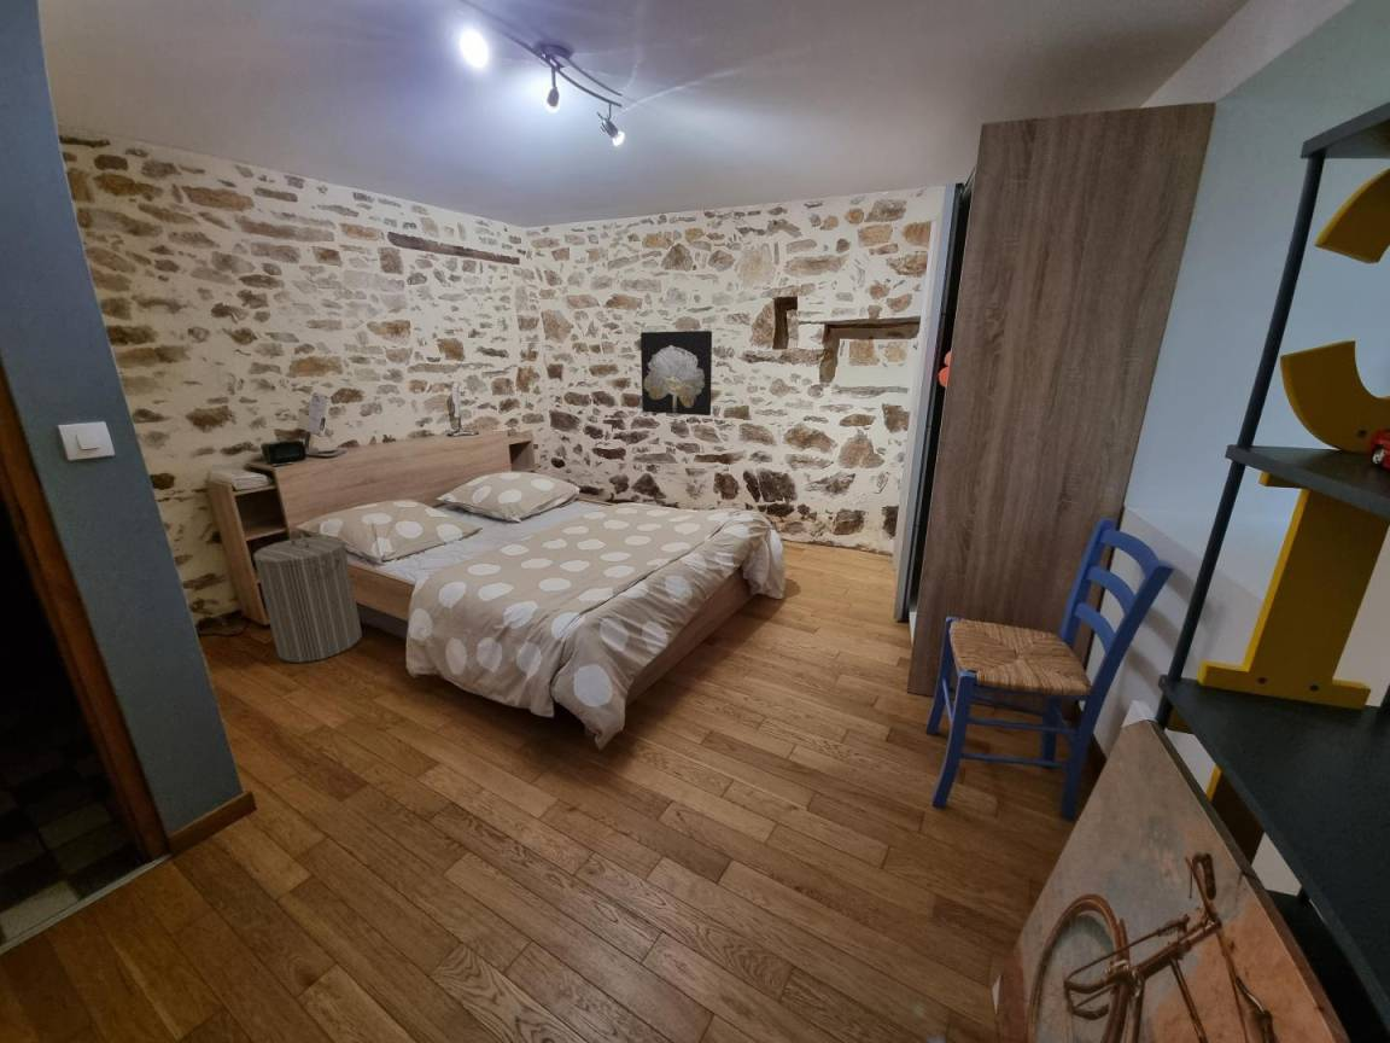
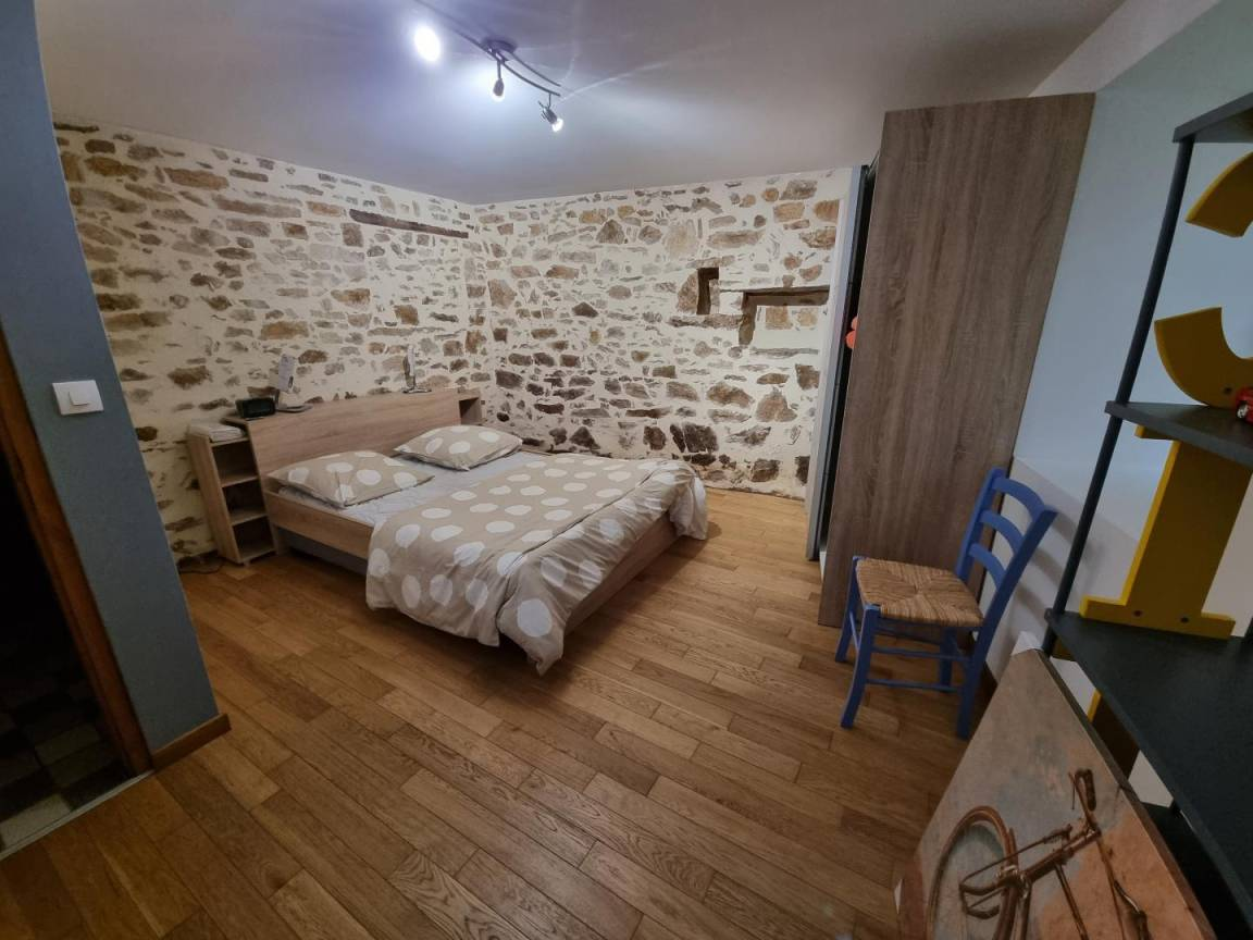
- wall art (674, 373)
- laundry hamper (309, 589)
